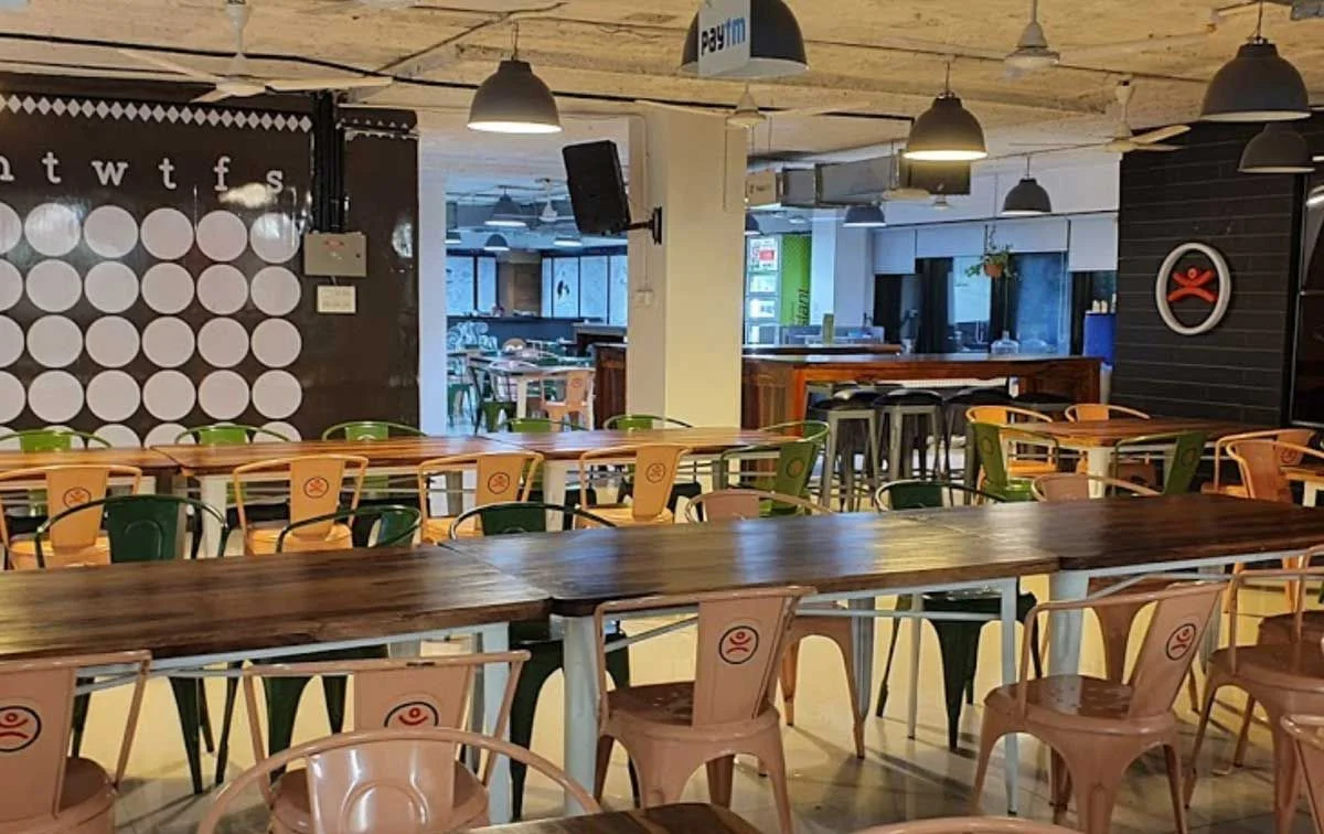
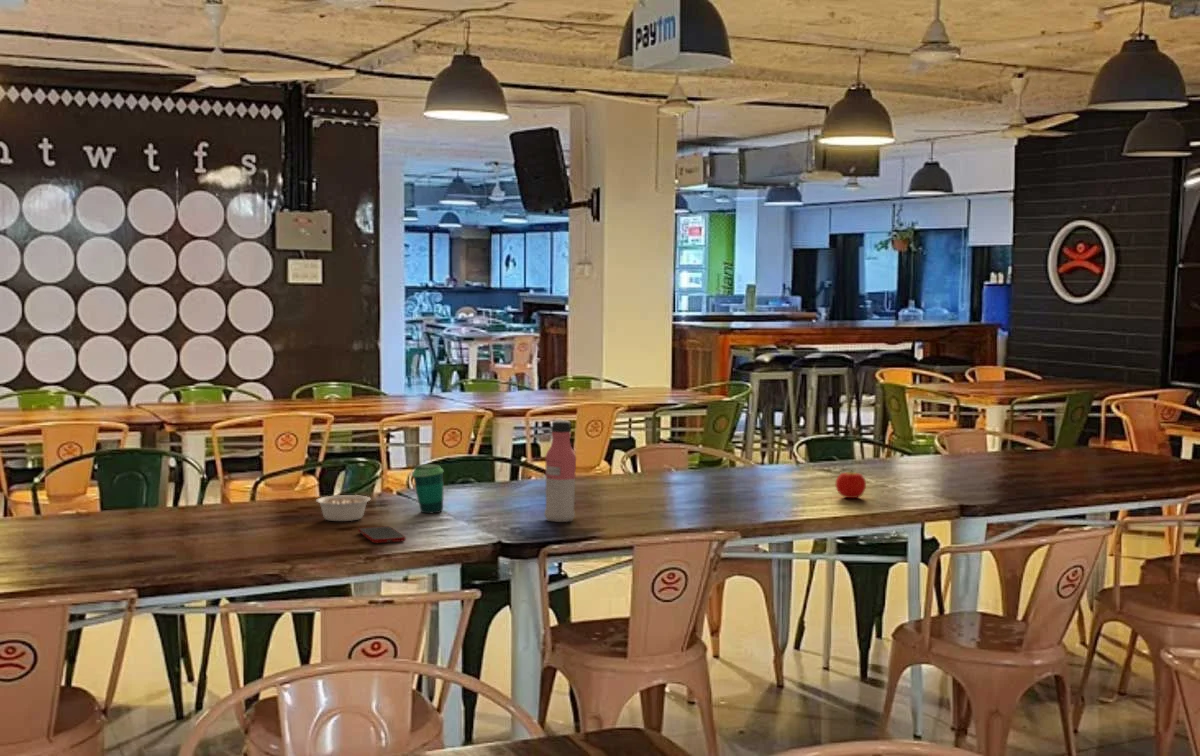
+ fruit (851, 483)
+ cup (427, 488)
+ water bottle (560, 470)
+ legume (345, 506)
+ cell phone (381, 534)
